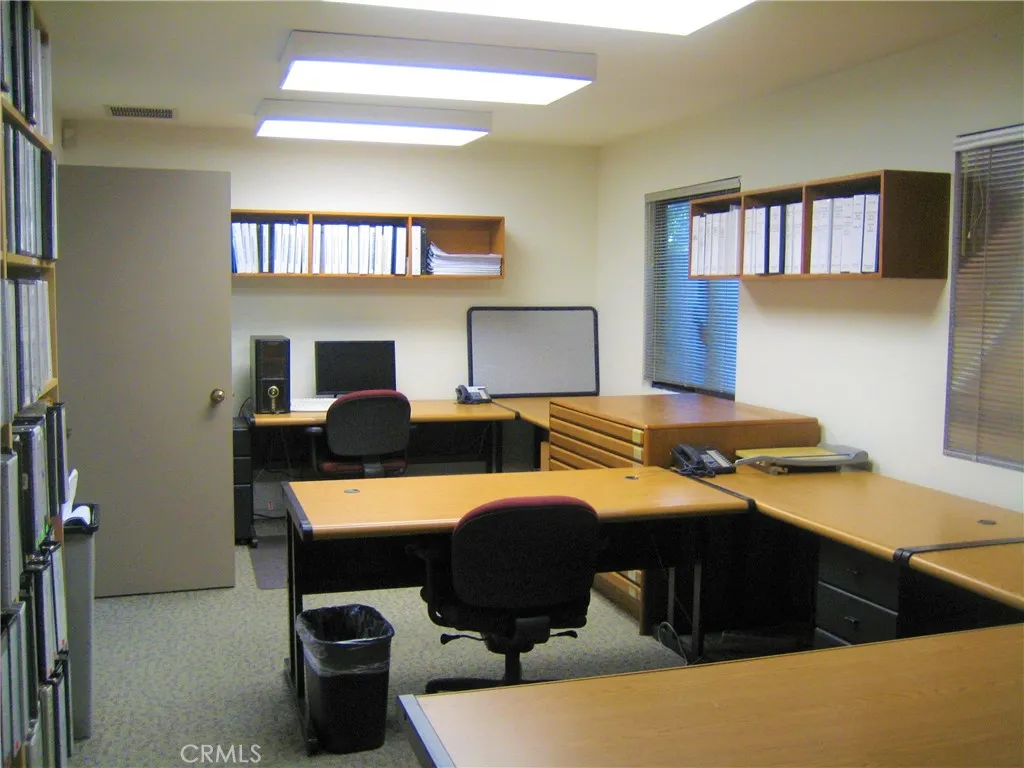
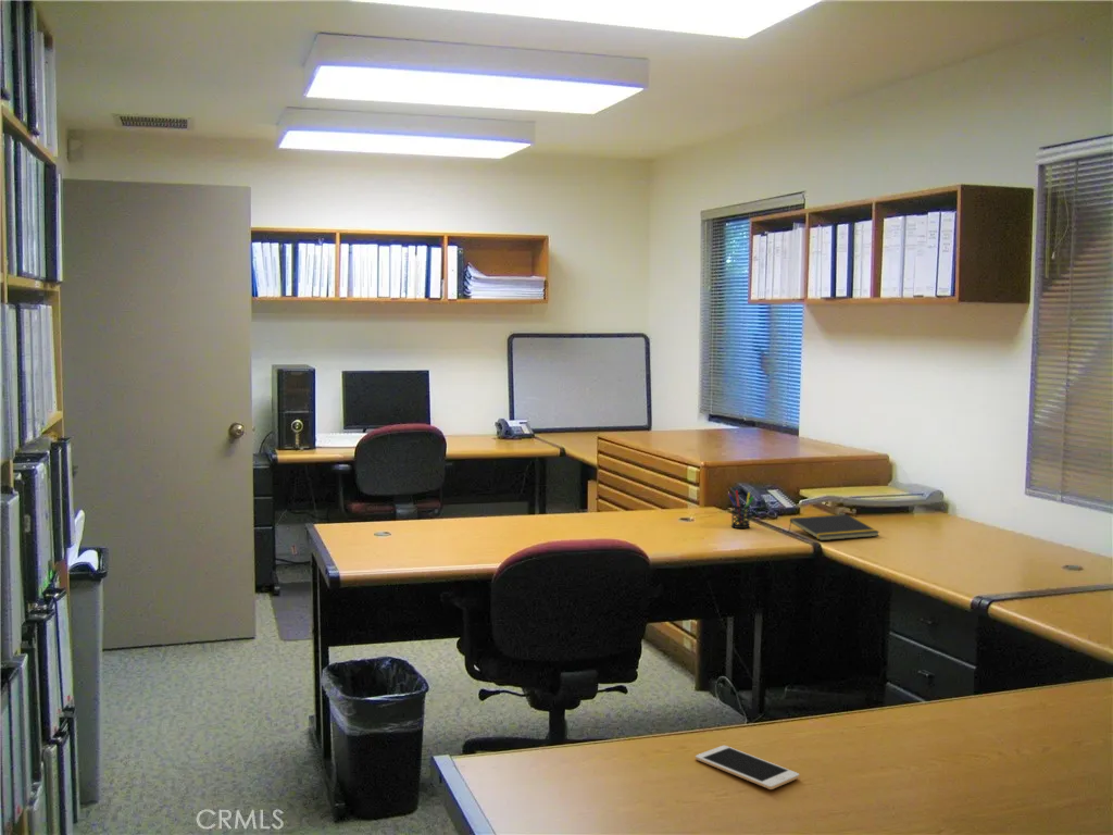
+ notepad (834, 526)
+ pen holder (741, 509)
+ cell phone (746, 765)
